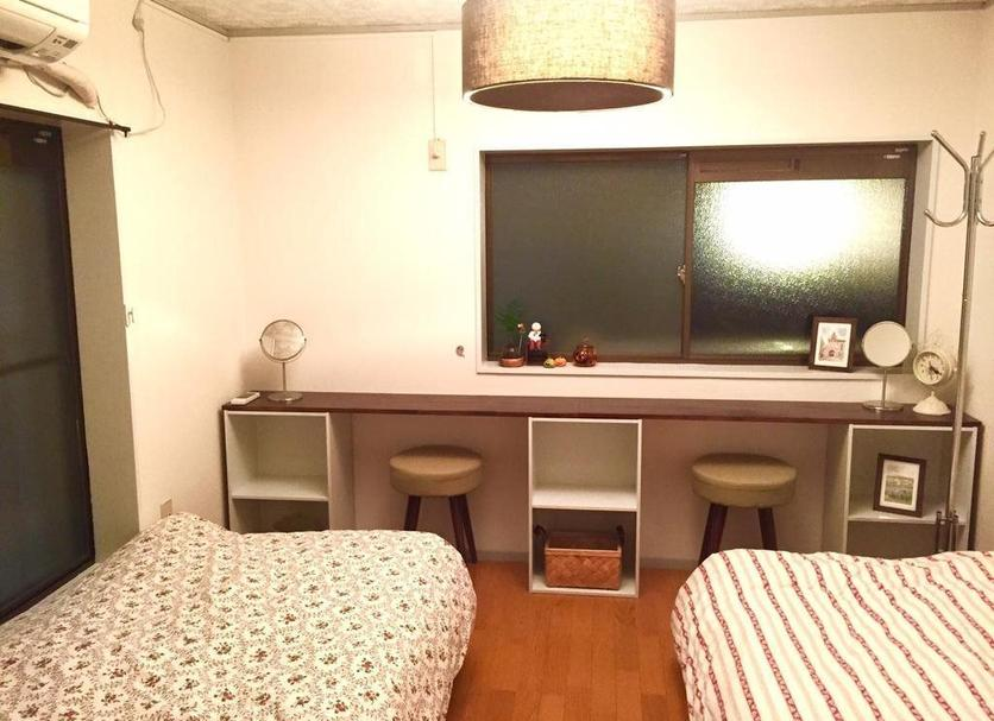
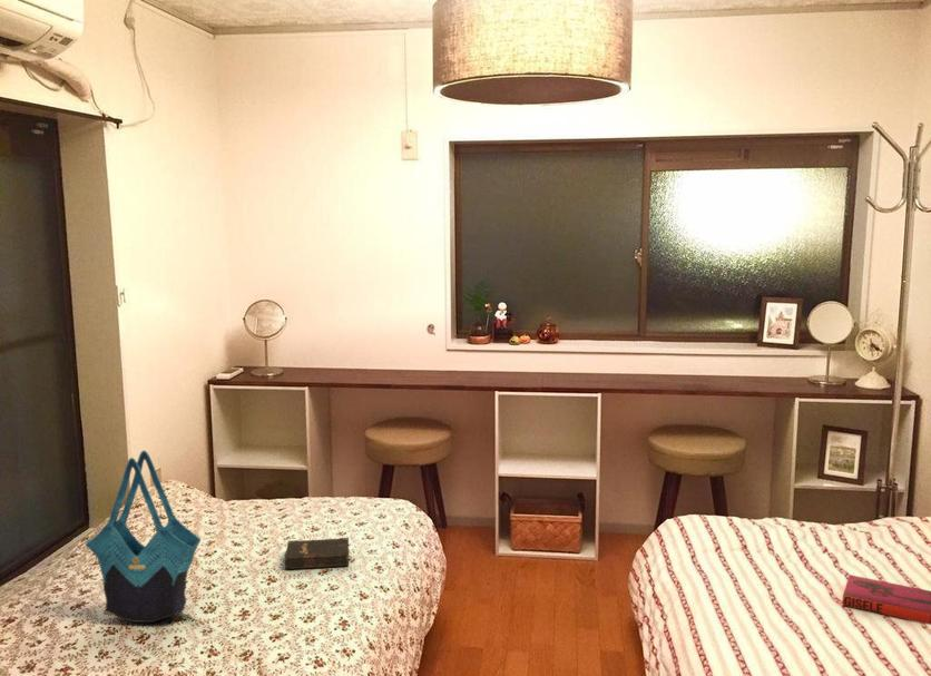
+ tote bag (138, 541)
+ hardback book (890, 598)
+ hardback book (317, 553)
